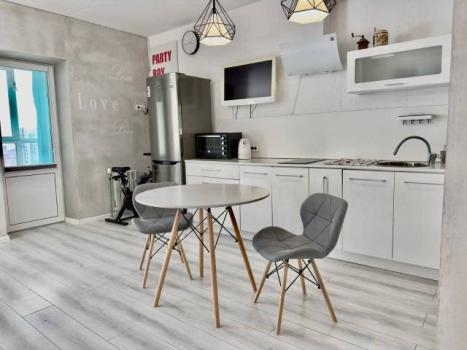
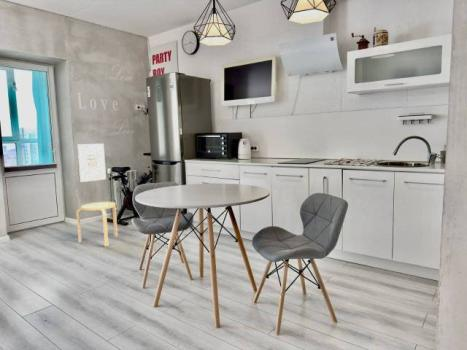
+ wall art (92, 162)
+ stool (103, 223)
